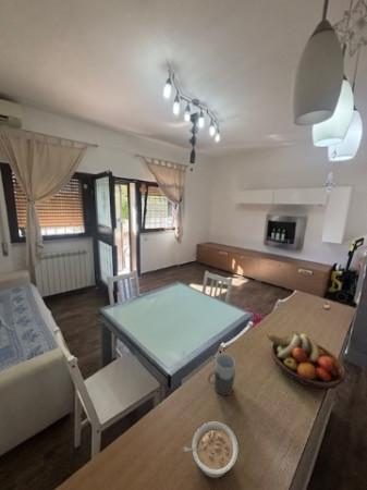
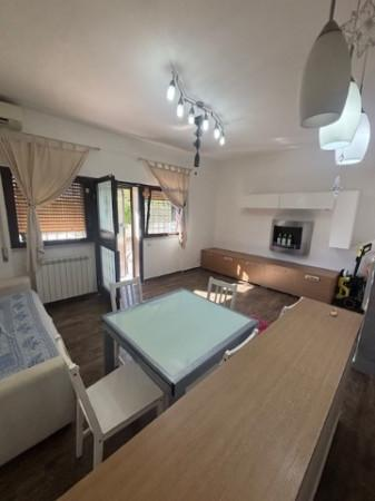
- fruit bowl (305, 354)
- mug (220, 376)
- legume (212, 452)
